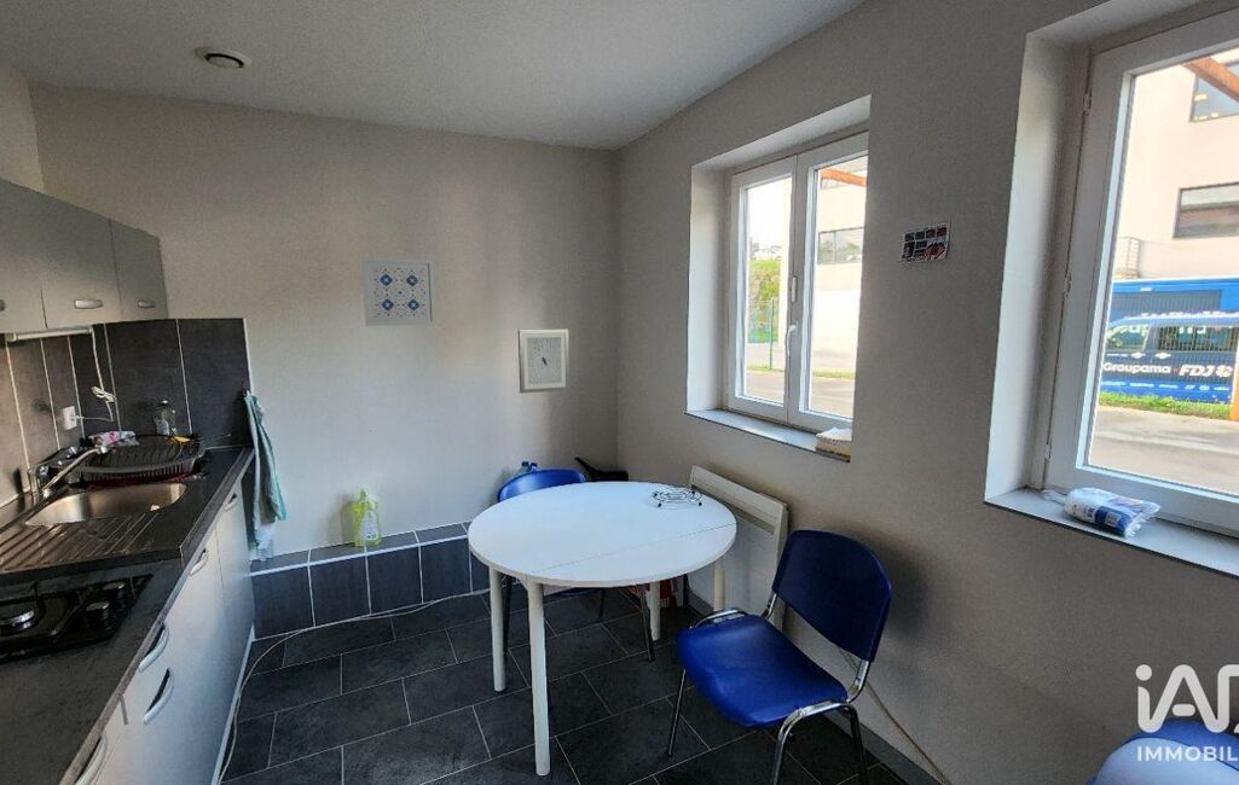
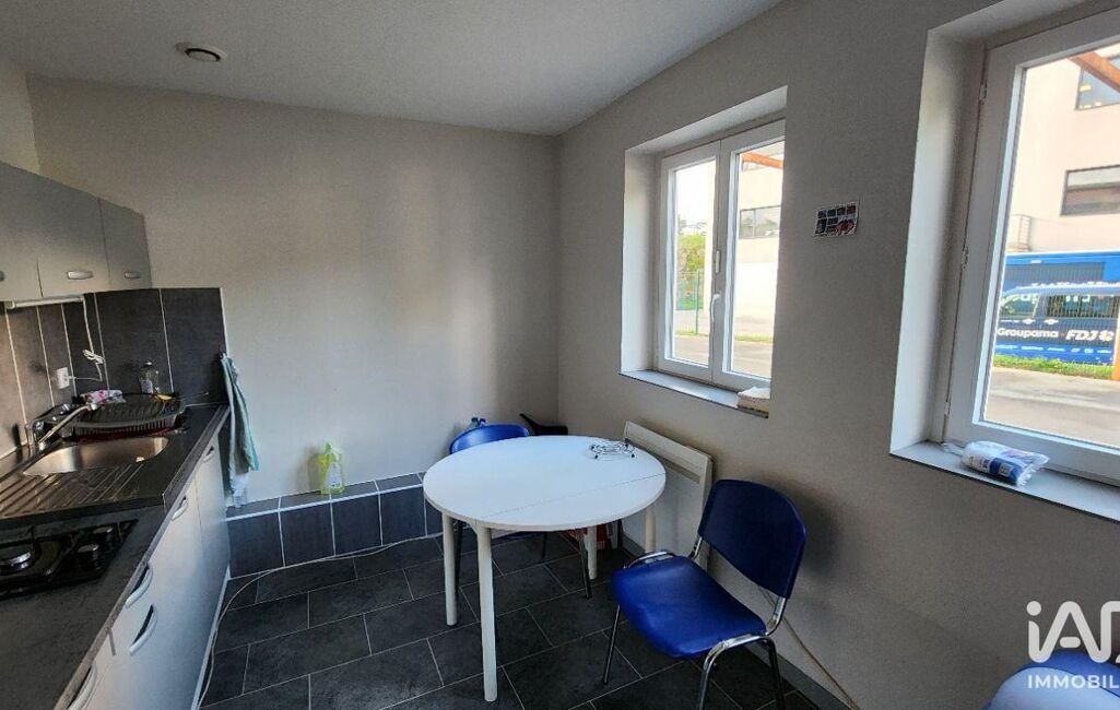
- wall art (399, 291)
- wall art (544, 360)
